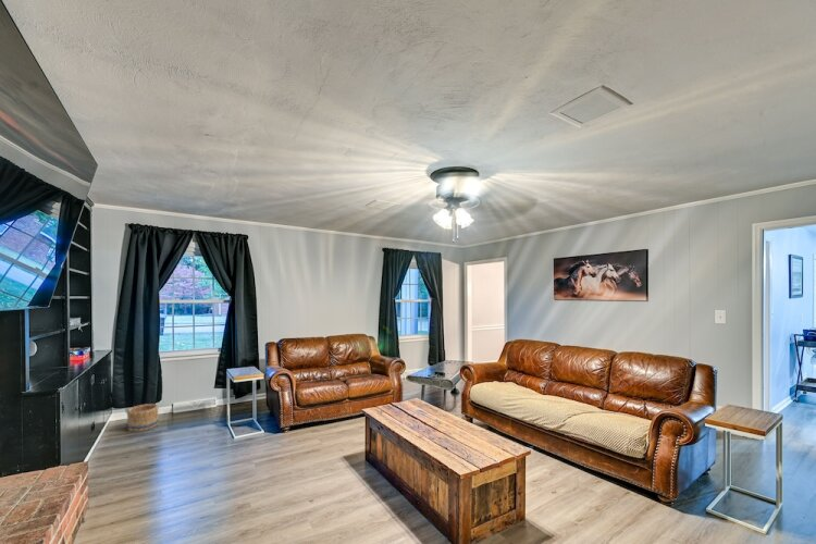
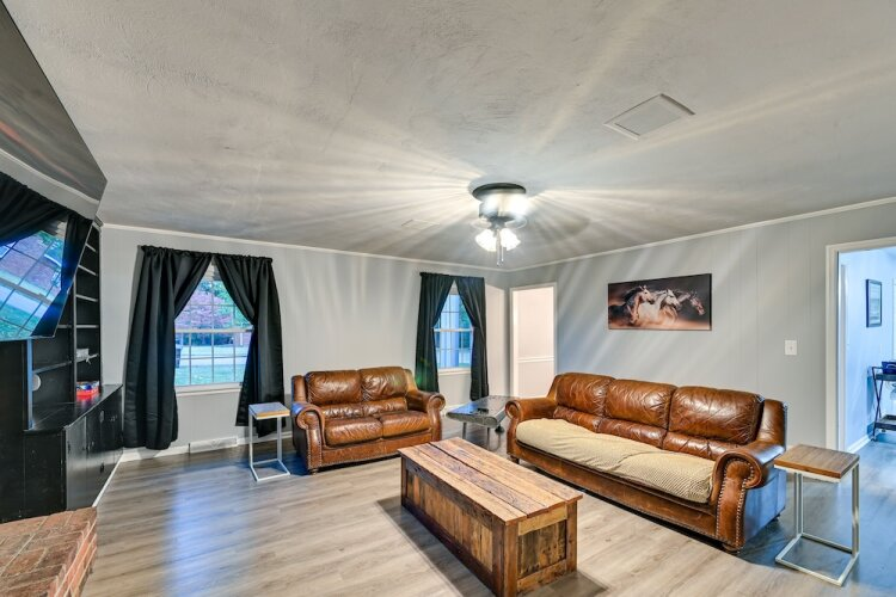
- basket (143, 417)
